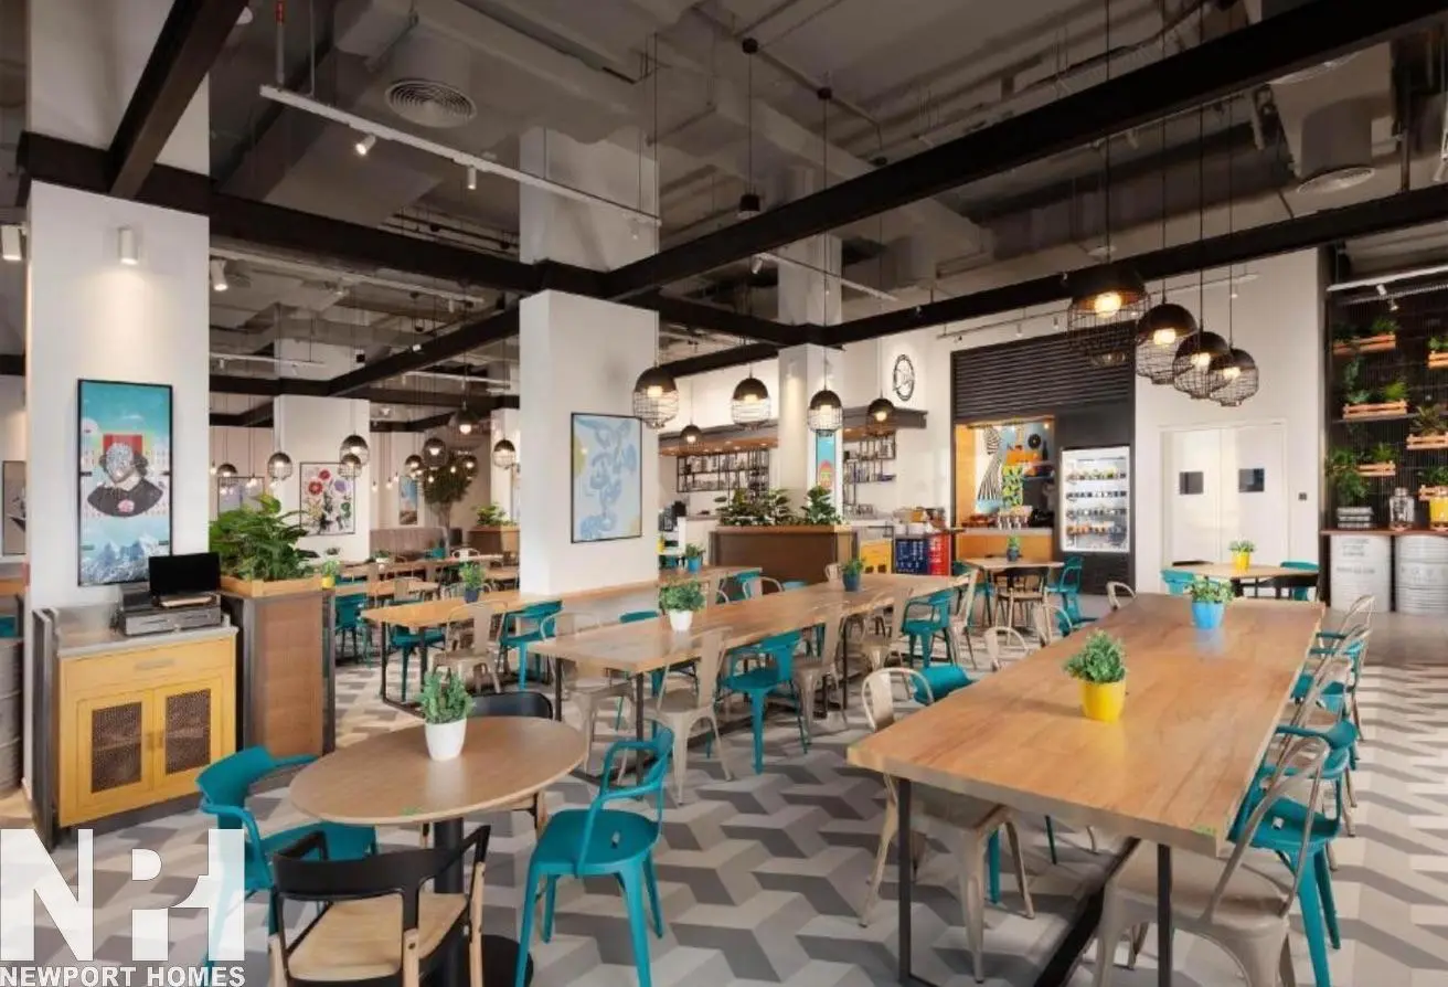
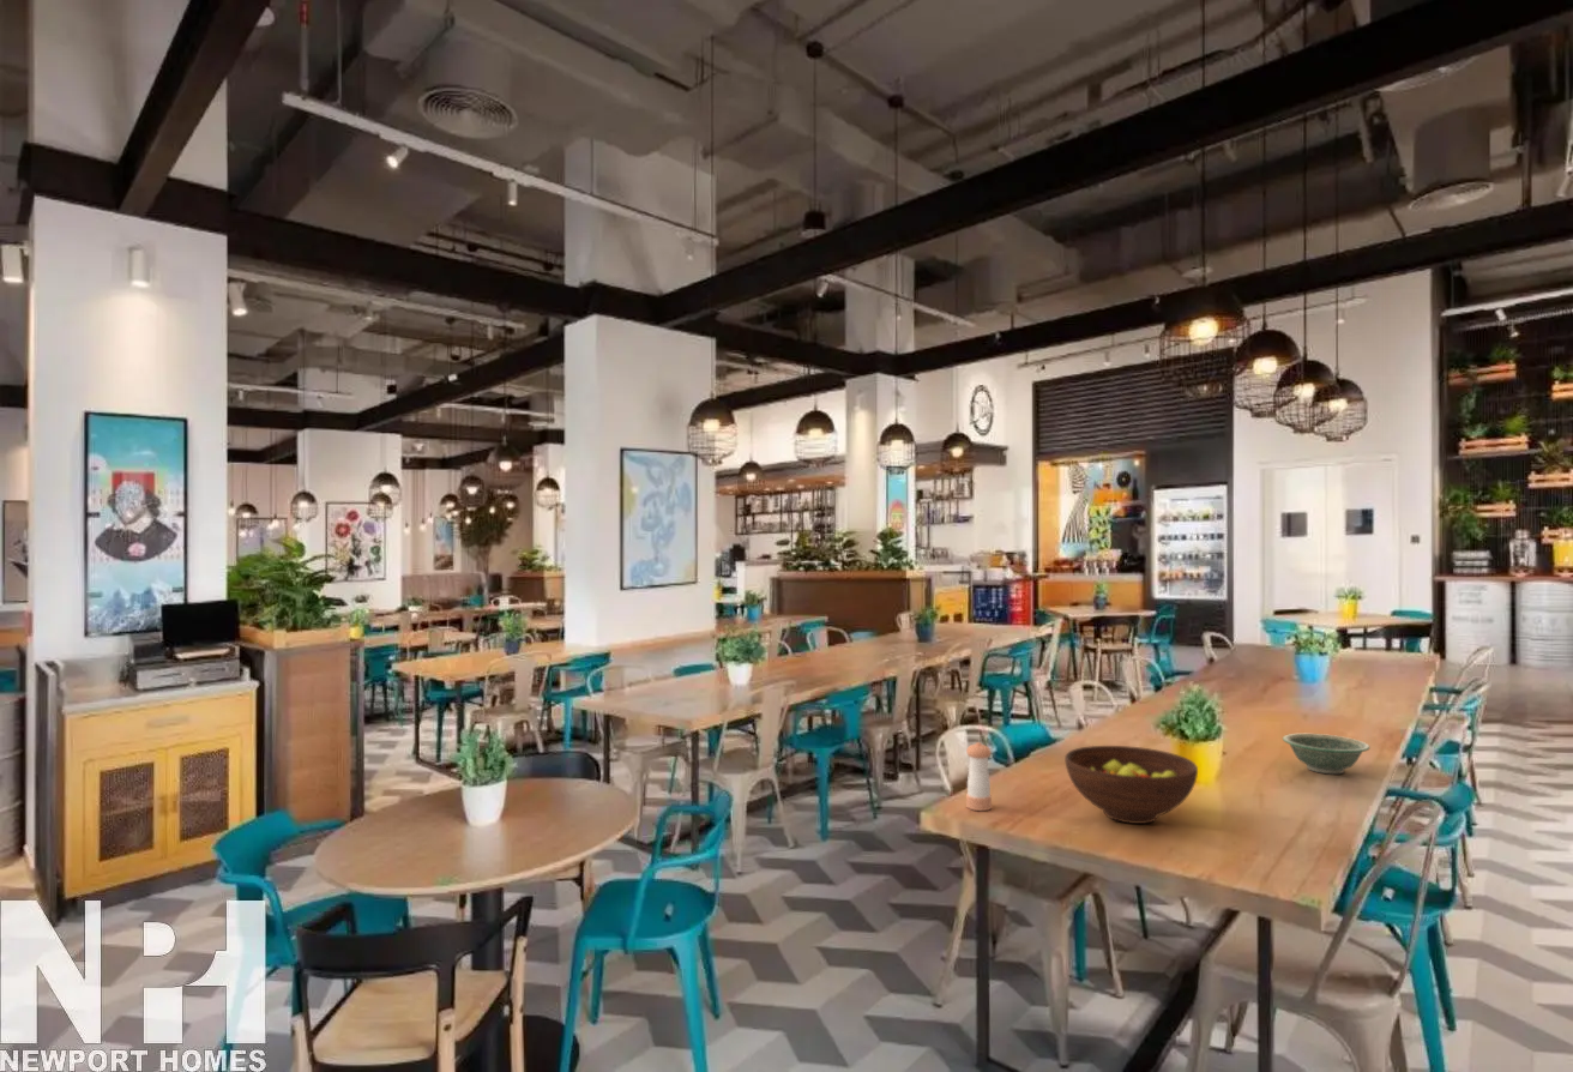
+ fruit bowl (1129, 788)
+ bowl (1325, 755)
+ pepper shaker (978, 775)
